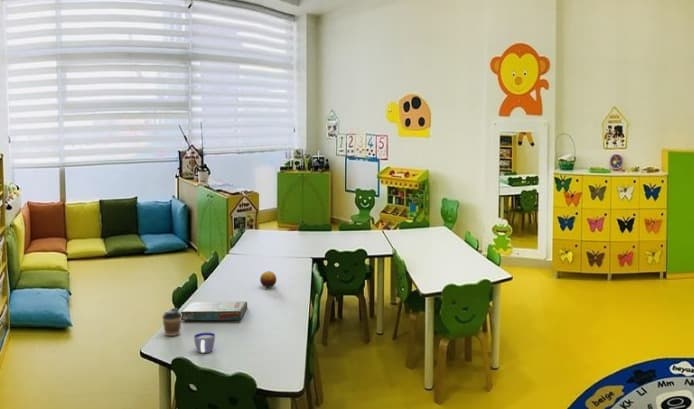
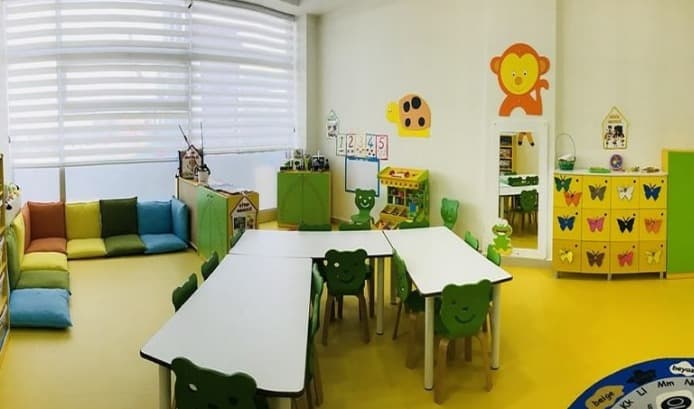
- board game (215, 310)
- coffee cup (172, 321)
- fruit (268, 279)
- cup (204, 344)
